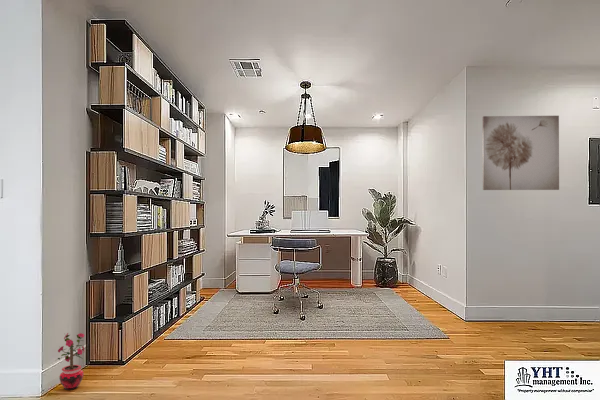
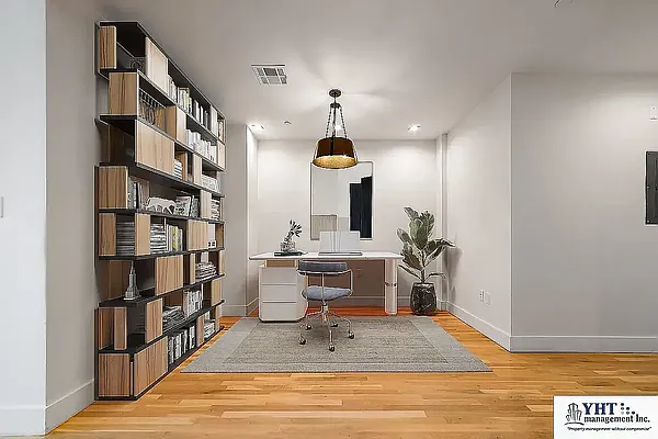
- potted plant (70, 360)
- wall art (520, 153)
